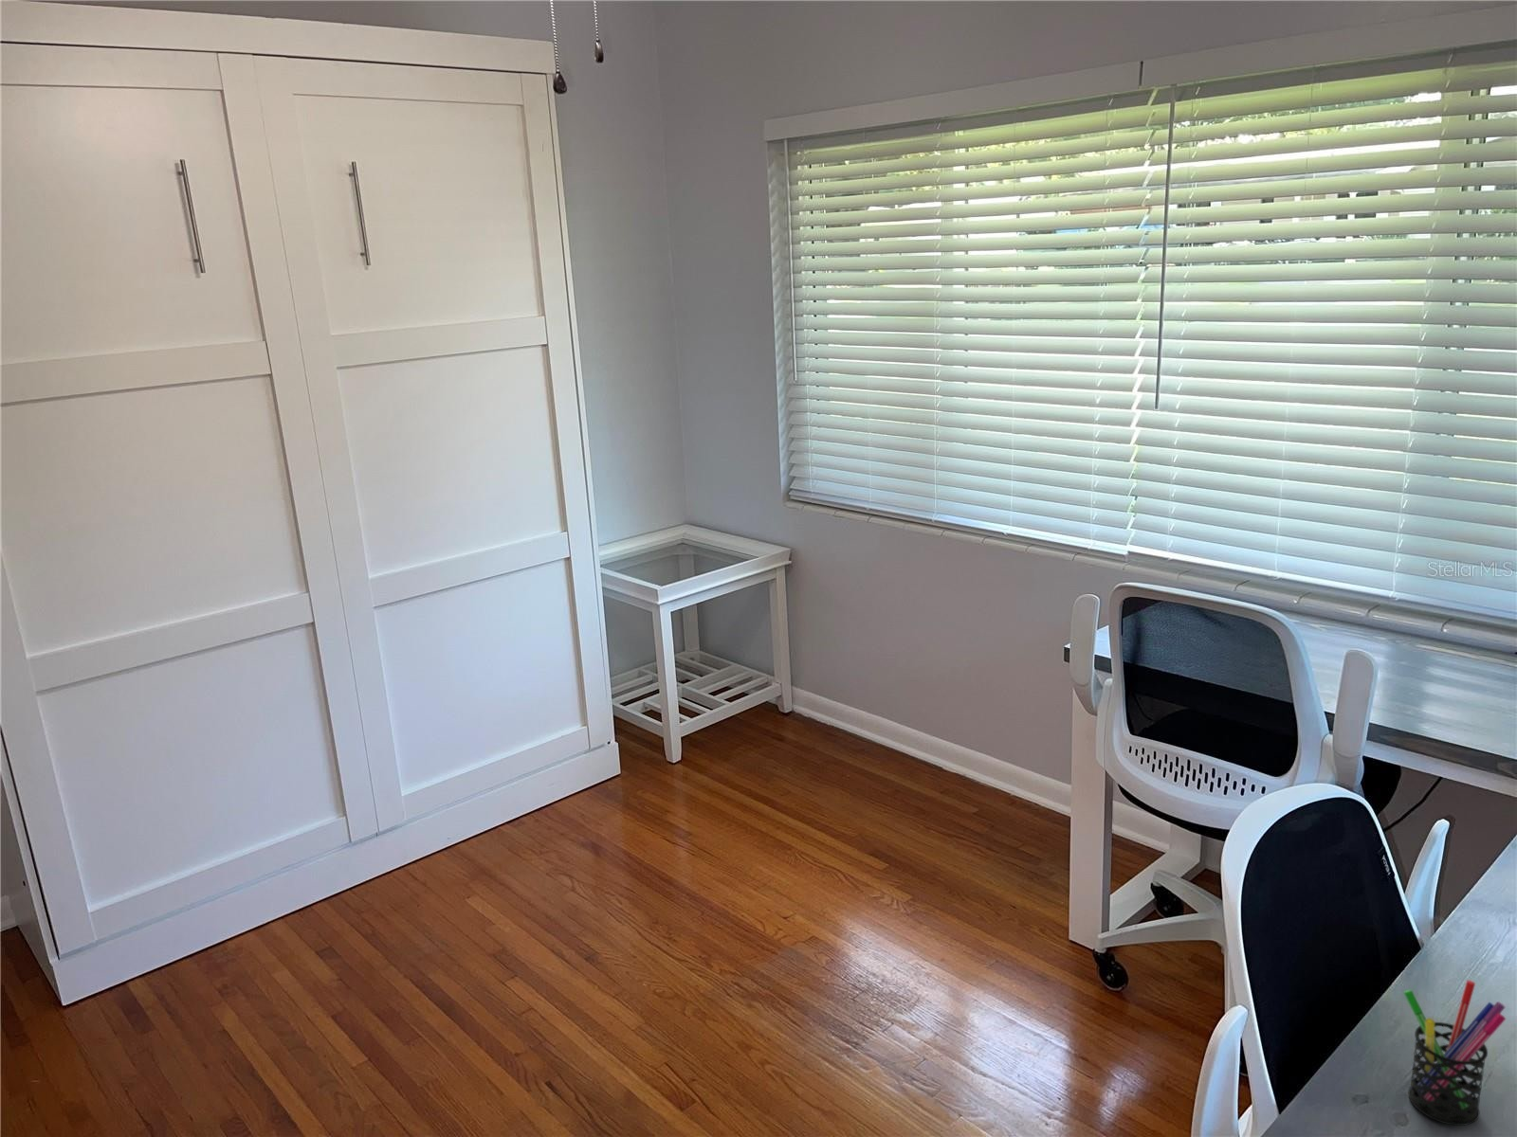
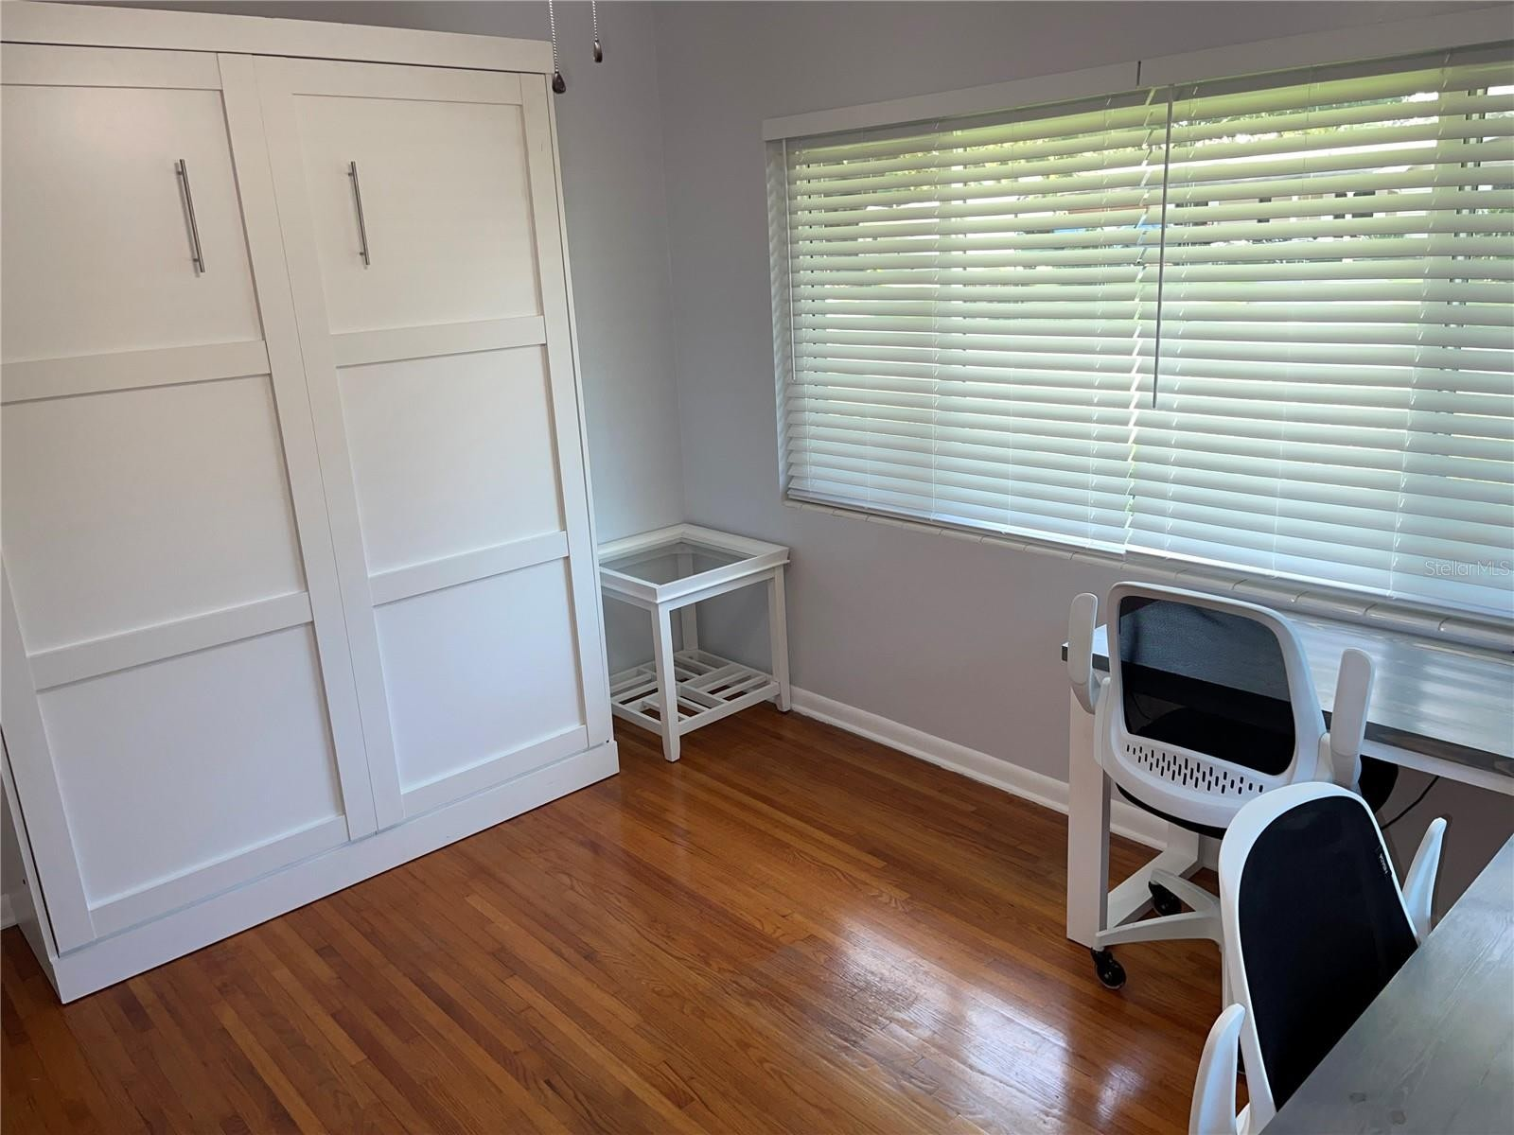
- pen holder (1443, 1045)
